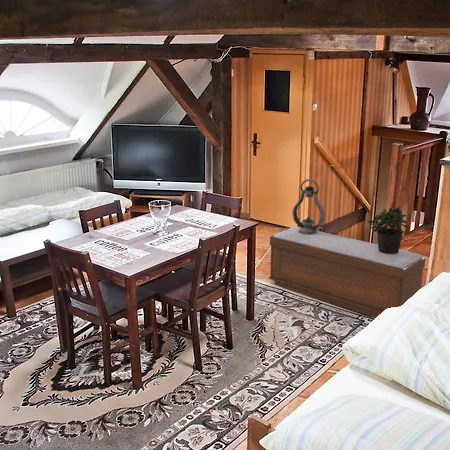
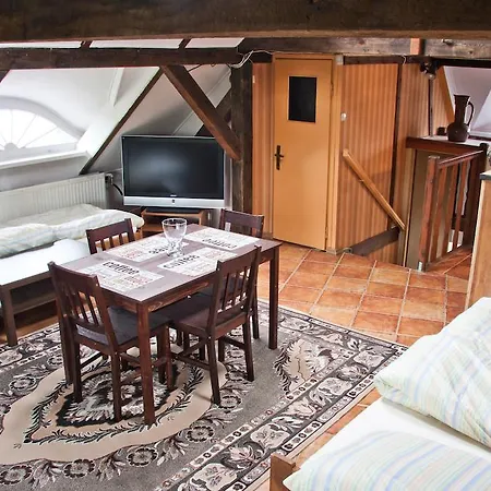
- potted plant (391, 229)
- bench (342, 269)
- lantern (315, 203)
